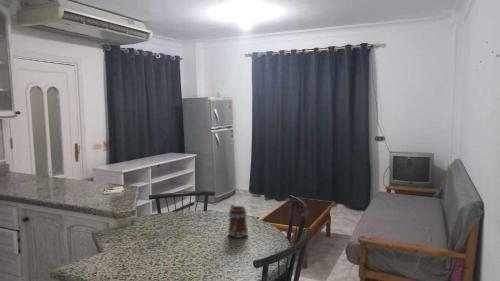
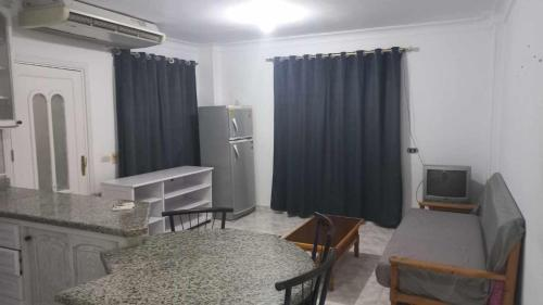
- mug (236, 219)
